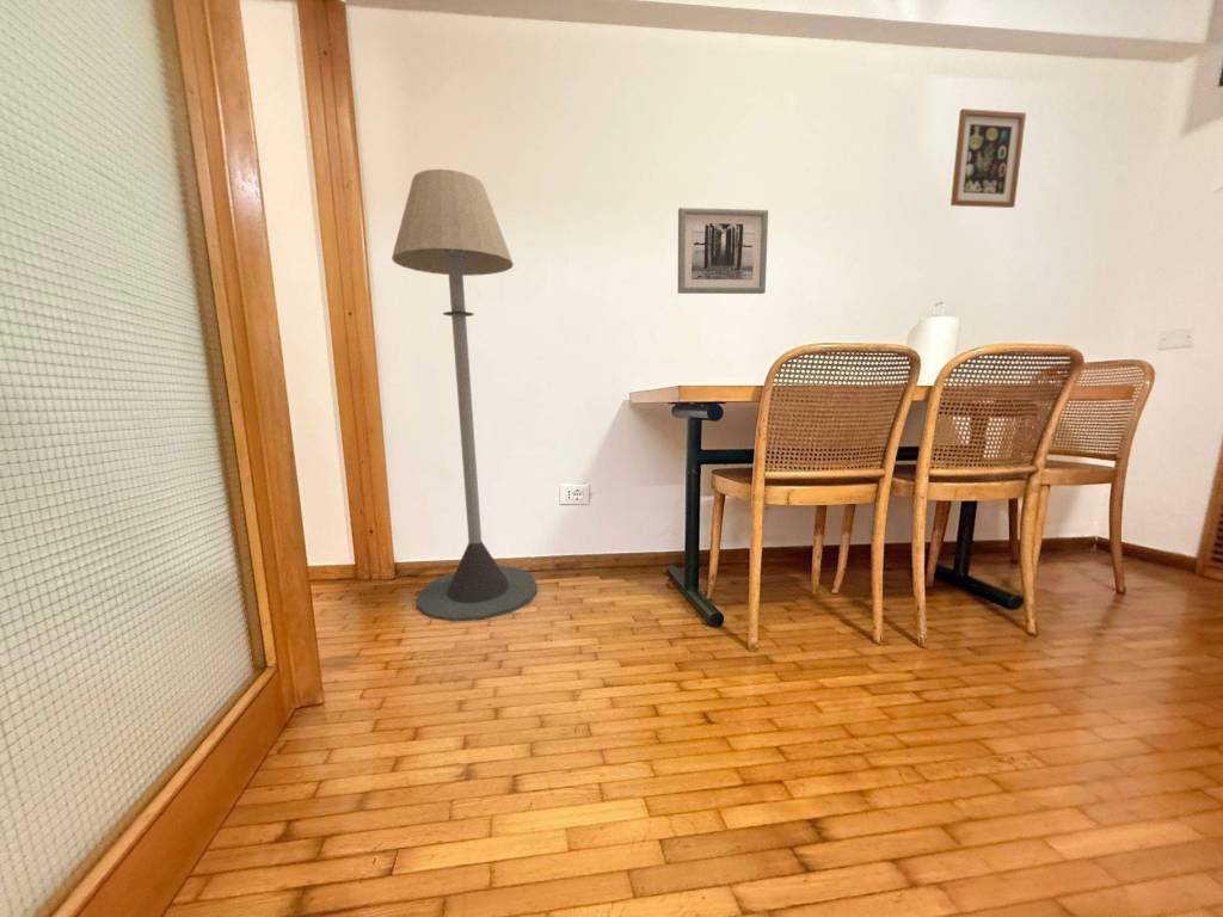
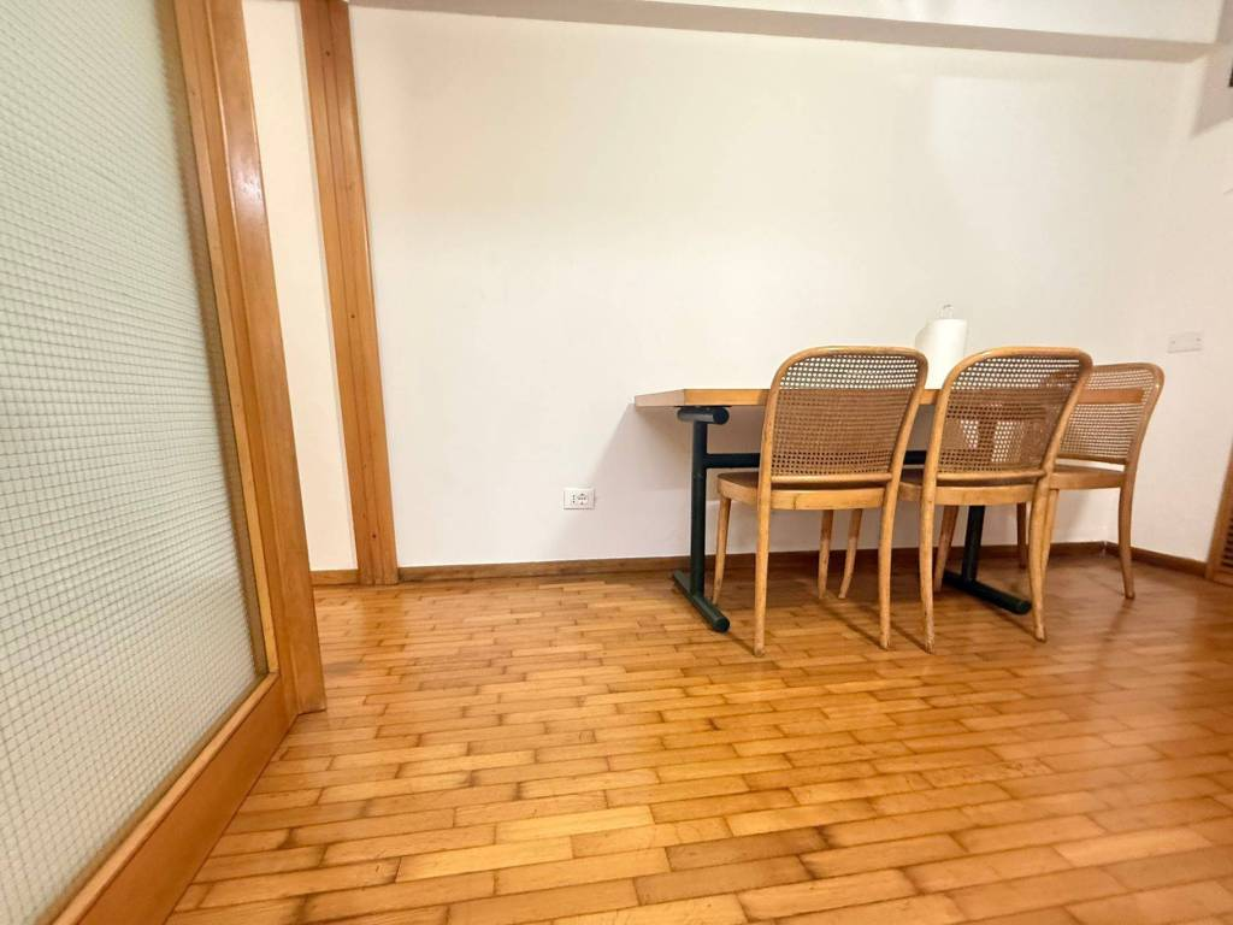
- wall art (988, 159)
- floor lamp (465, 405)
- wall art (723, 252)
